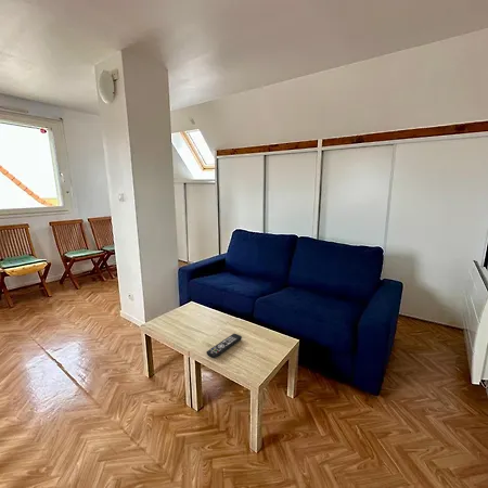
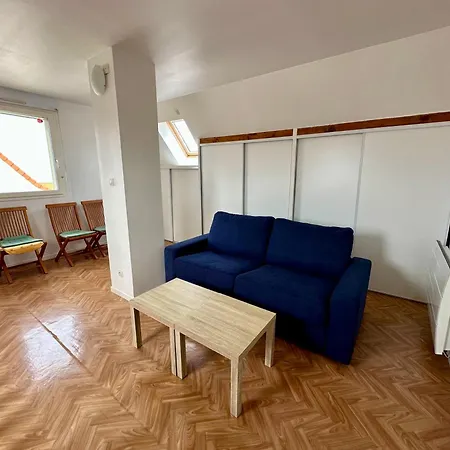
- remote control (224, 345)
